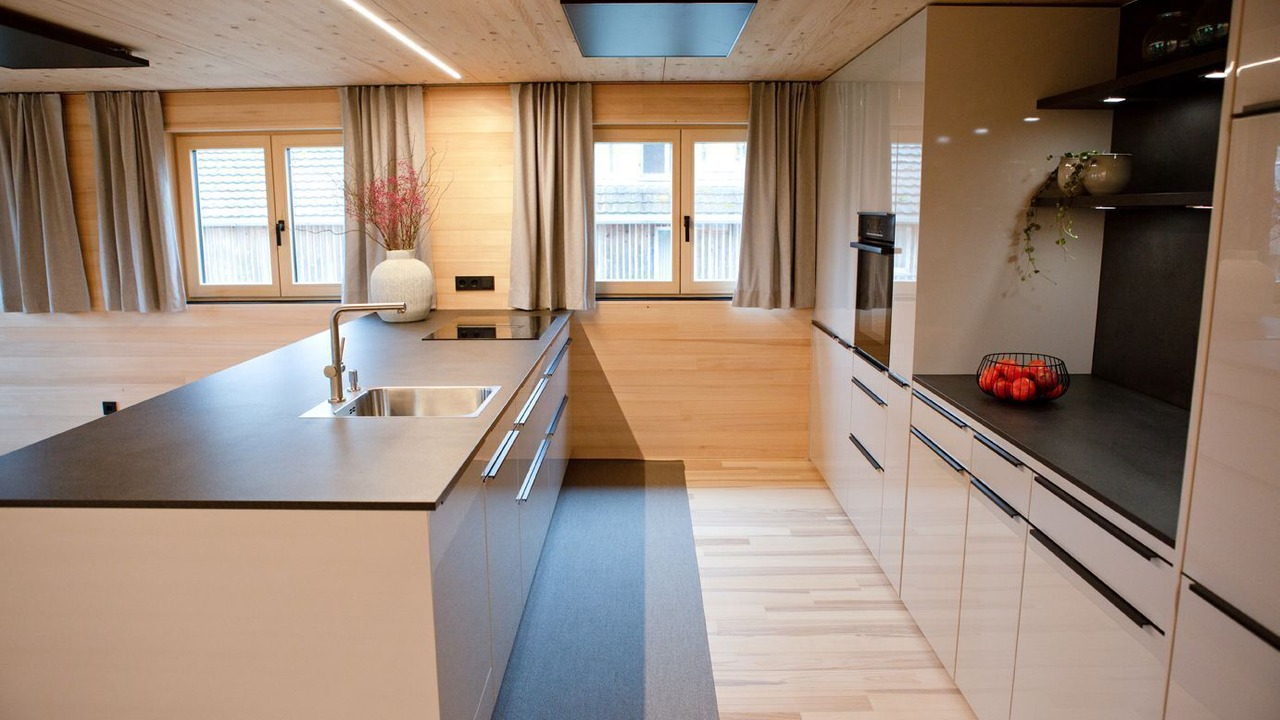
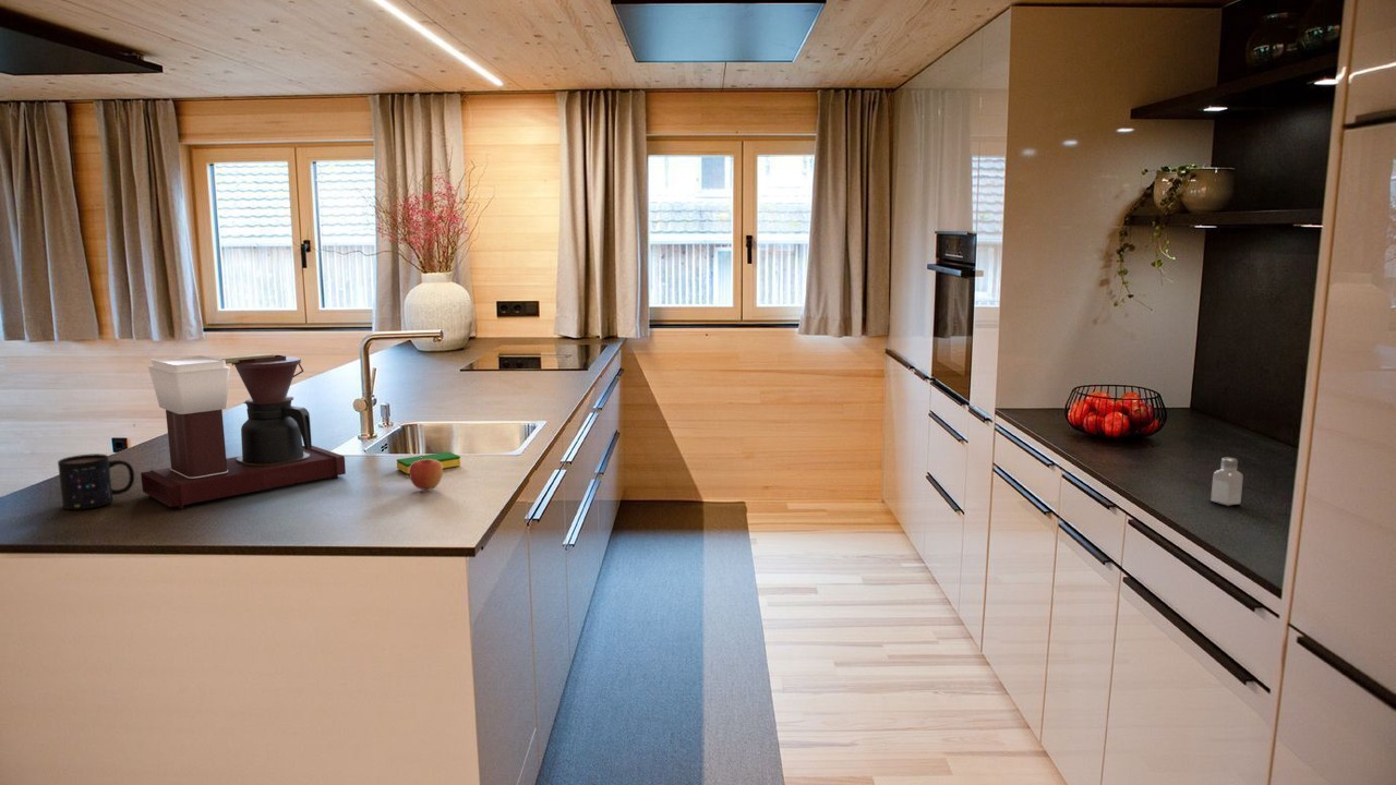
+ dish sponge (429, 458)
+ saltshaker (1227, 480)
+ coffee maker (244, 423)
+ apple (425, 472)
+ mug (98, 479)
